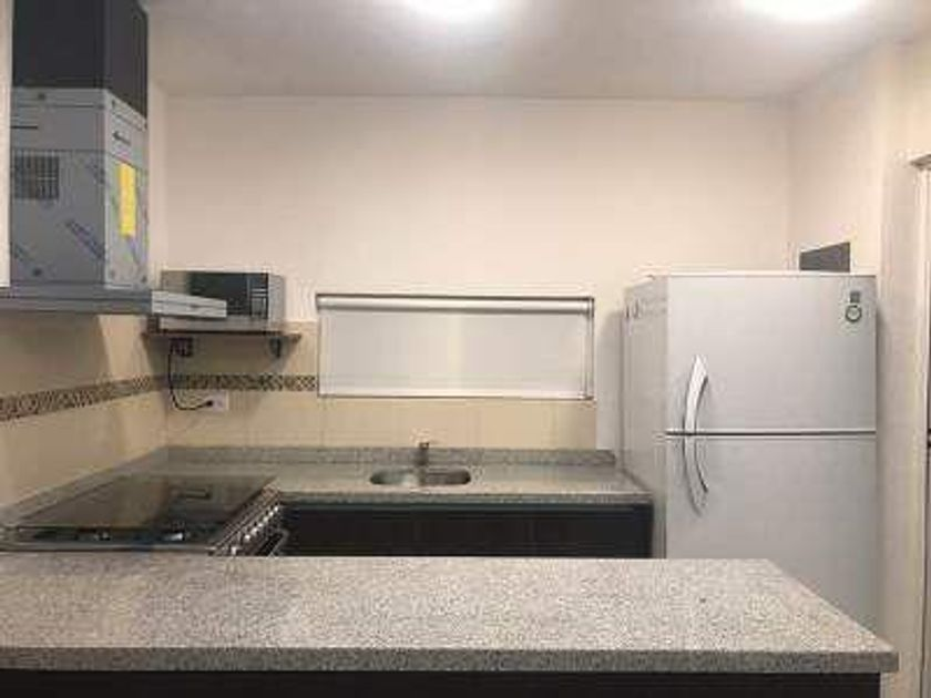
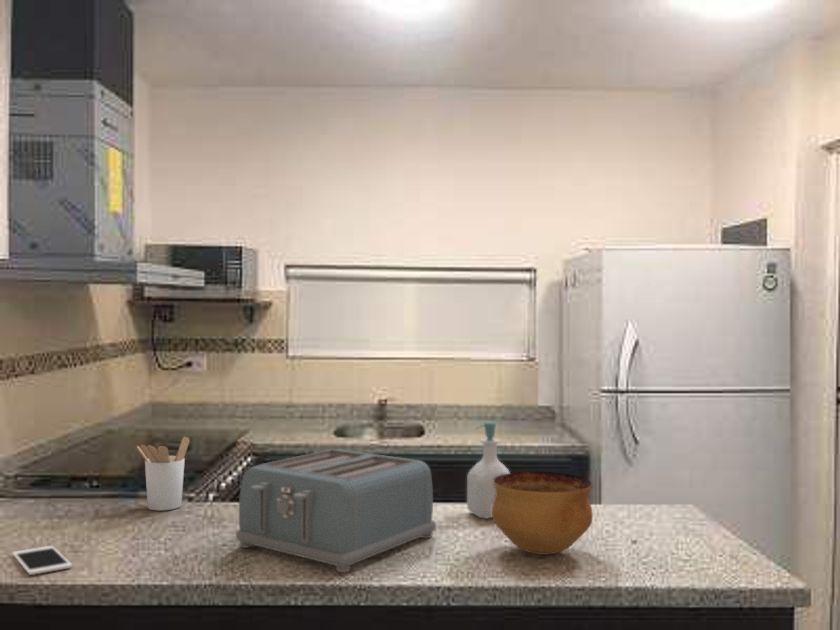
+ bowl (541, 517)
+ toaster (333, 503)
+ cell phone (41, 559)
+ soap bottle (489, 468)
+ utensil holder (161, 473)
